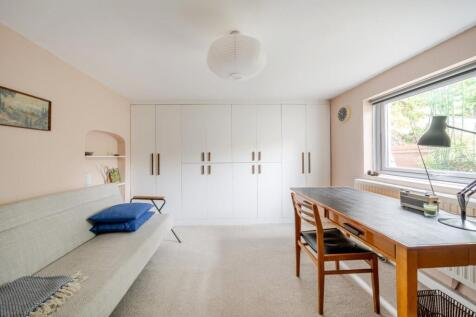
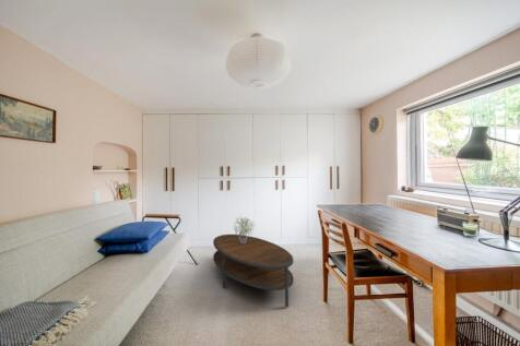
+ potted plant (244, 228)
+ coffee table (248, 263)
